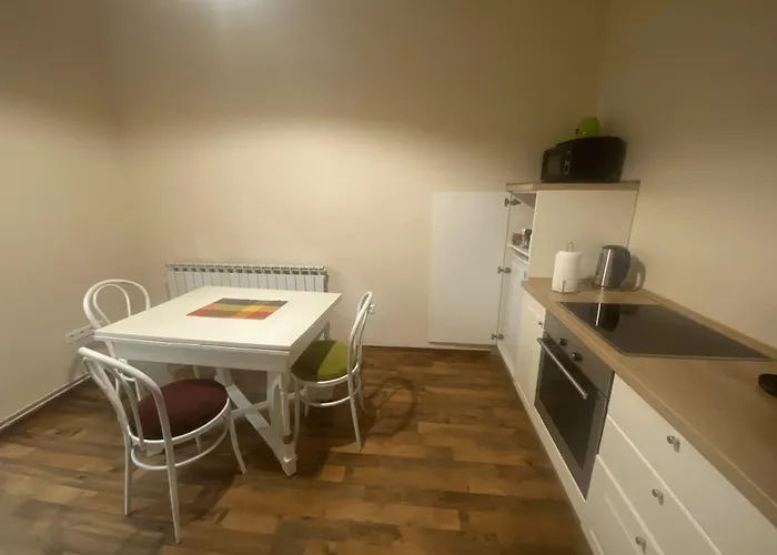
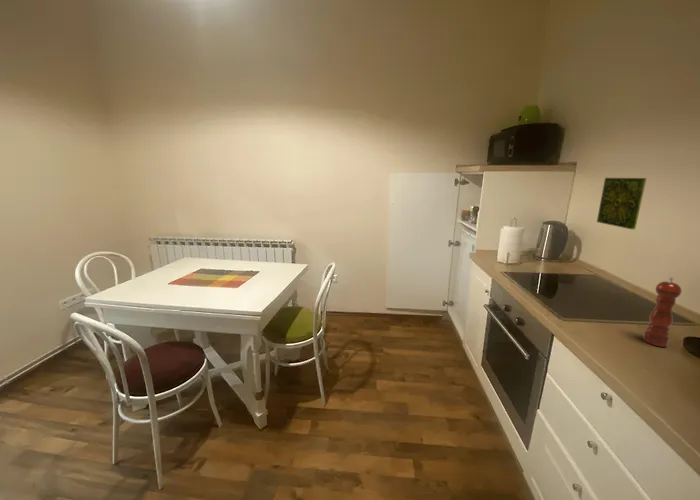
+ pepper mill (662, 310)
+ decorative tile (619, 202)
